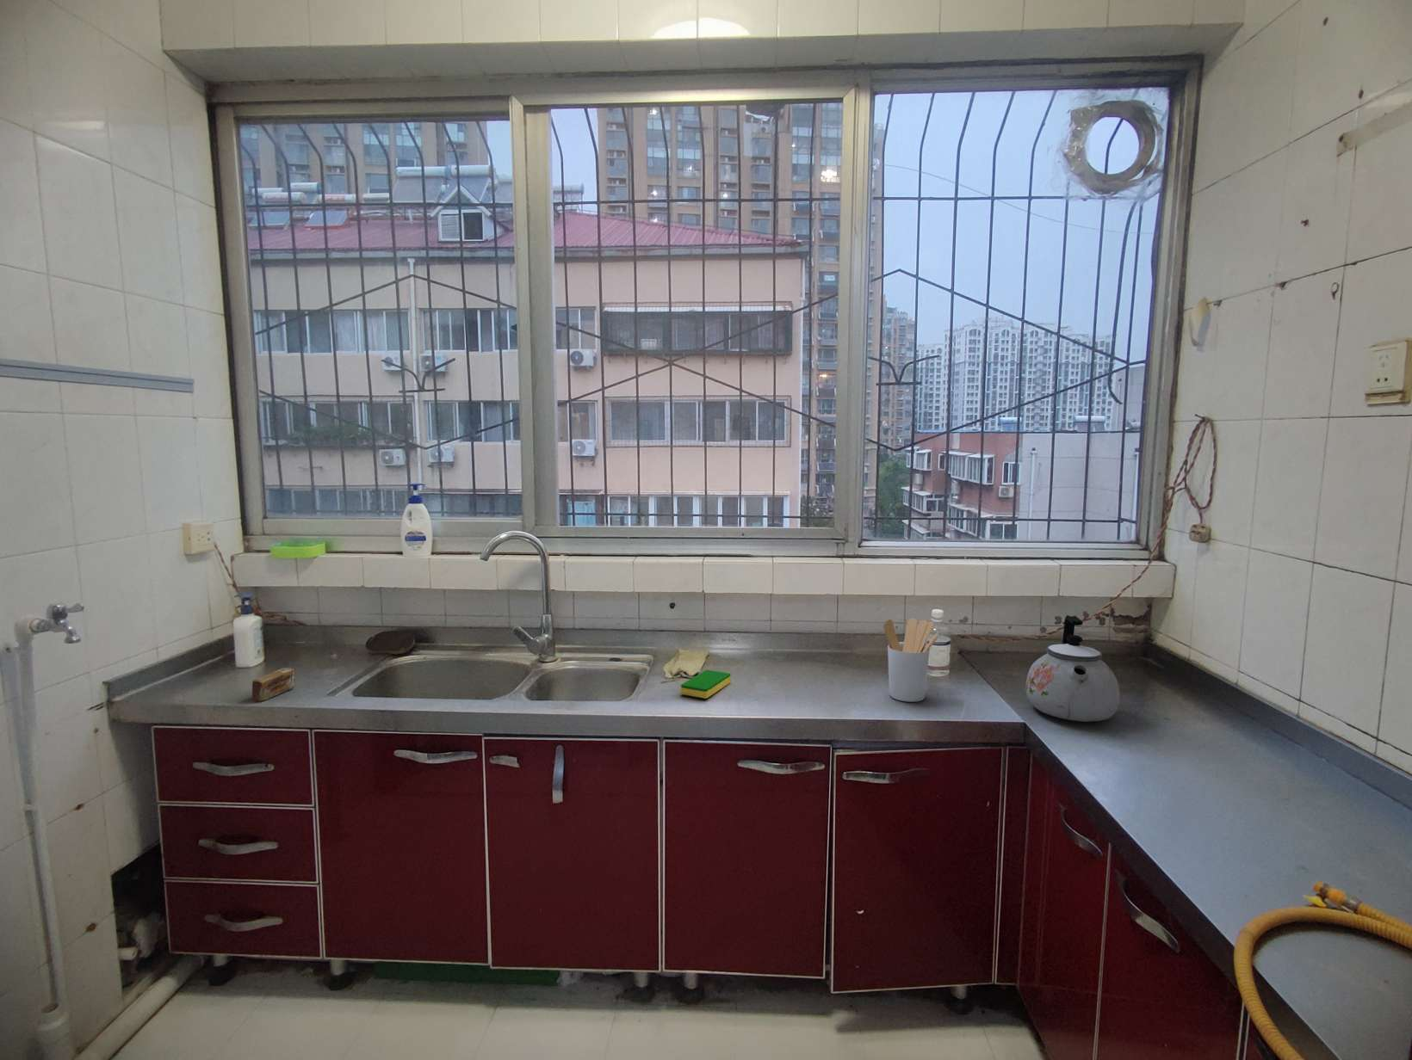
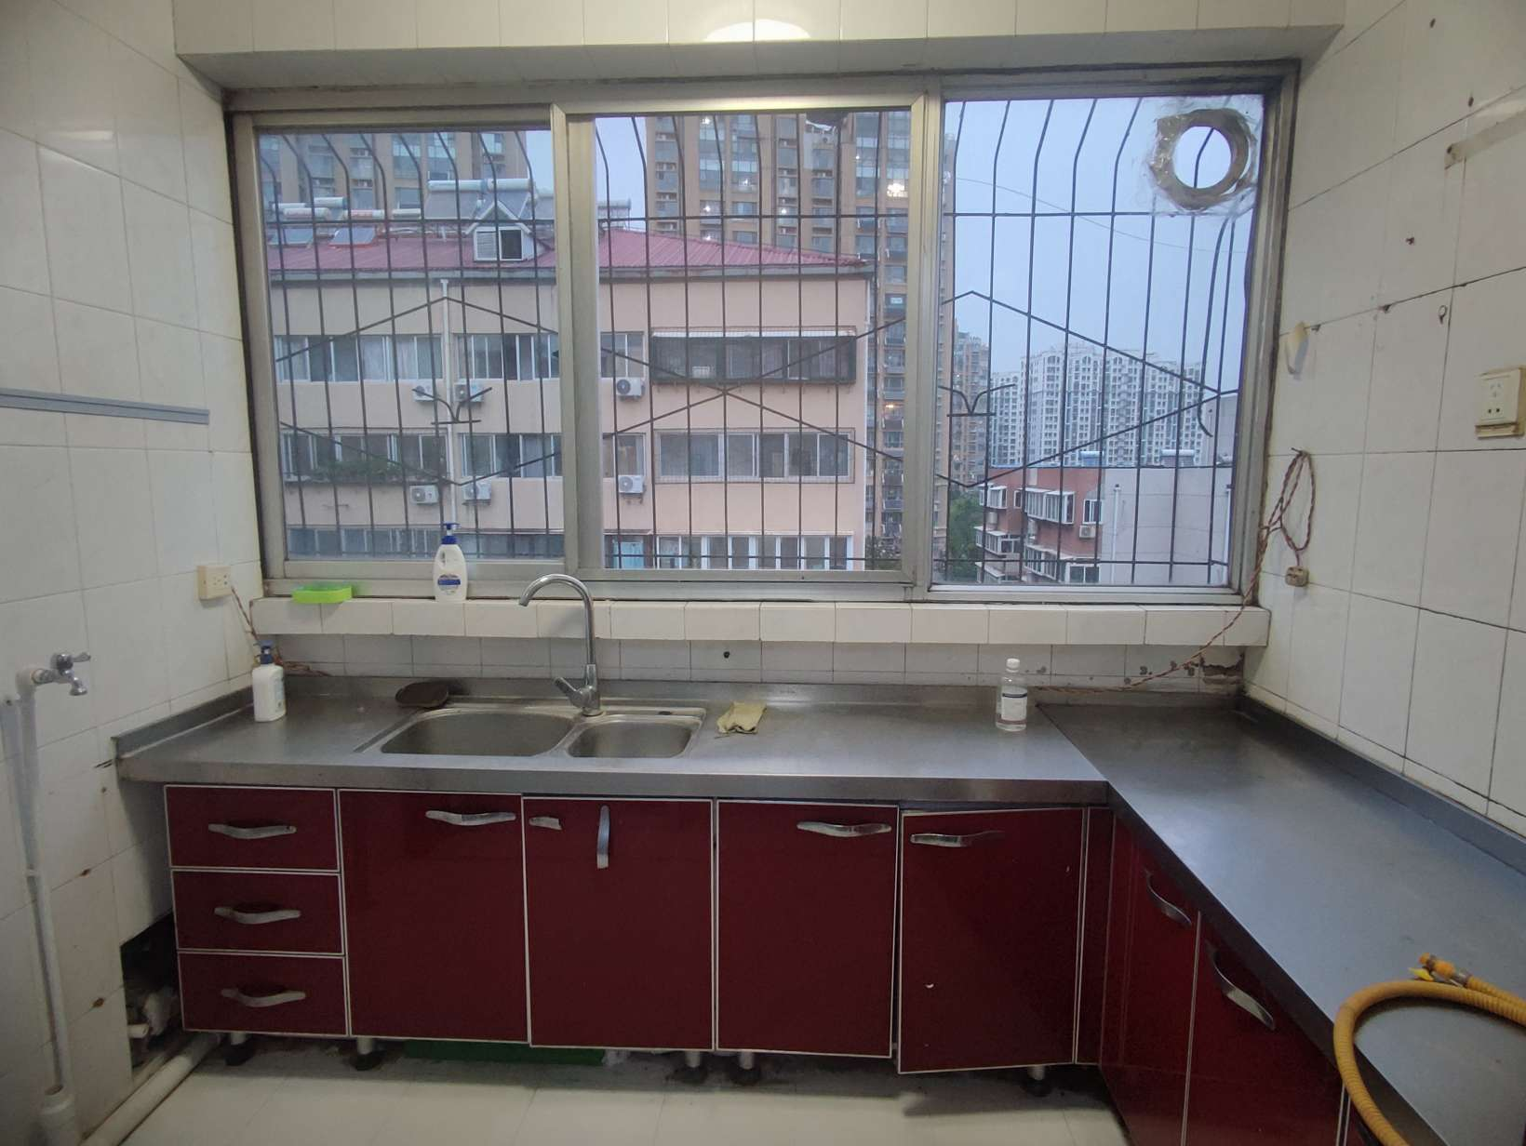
- soap bar (274, 684)
- kettle (1073, 665)
- utensil holder (911, 657)
- dish sponge (707, 684)
